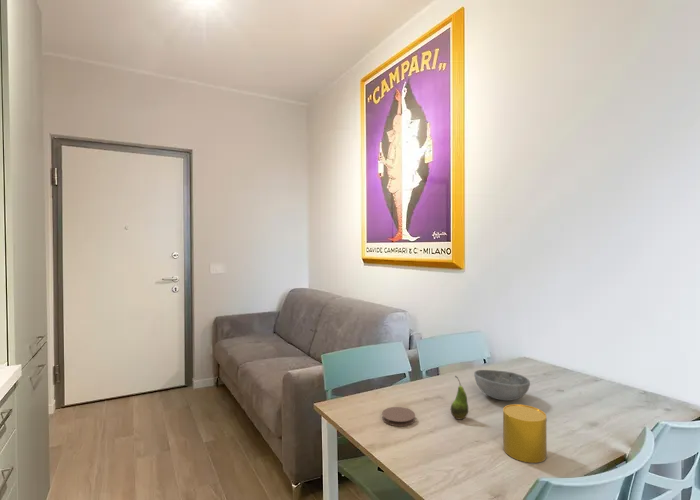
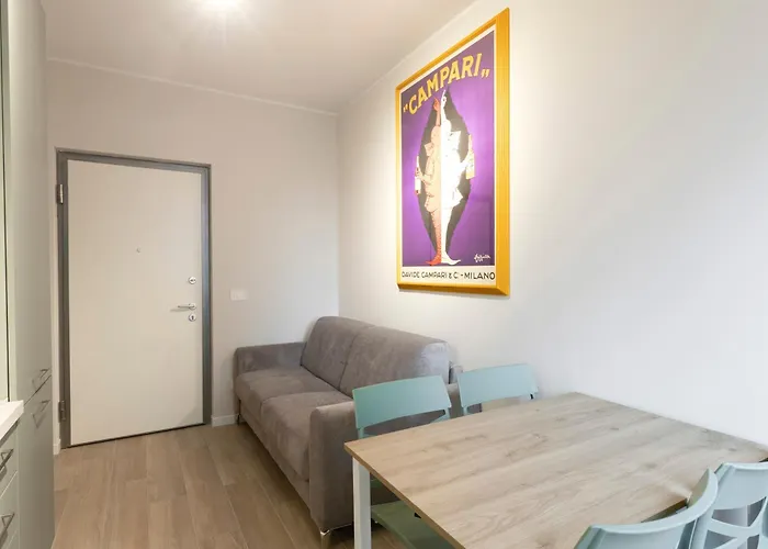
- cup (524, 432)
- bowl (501, 385)
- fruit (459, 398)
- coaster (398, 416)
